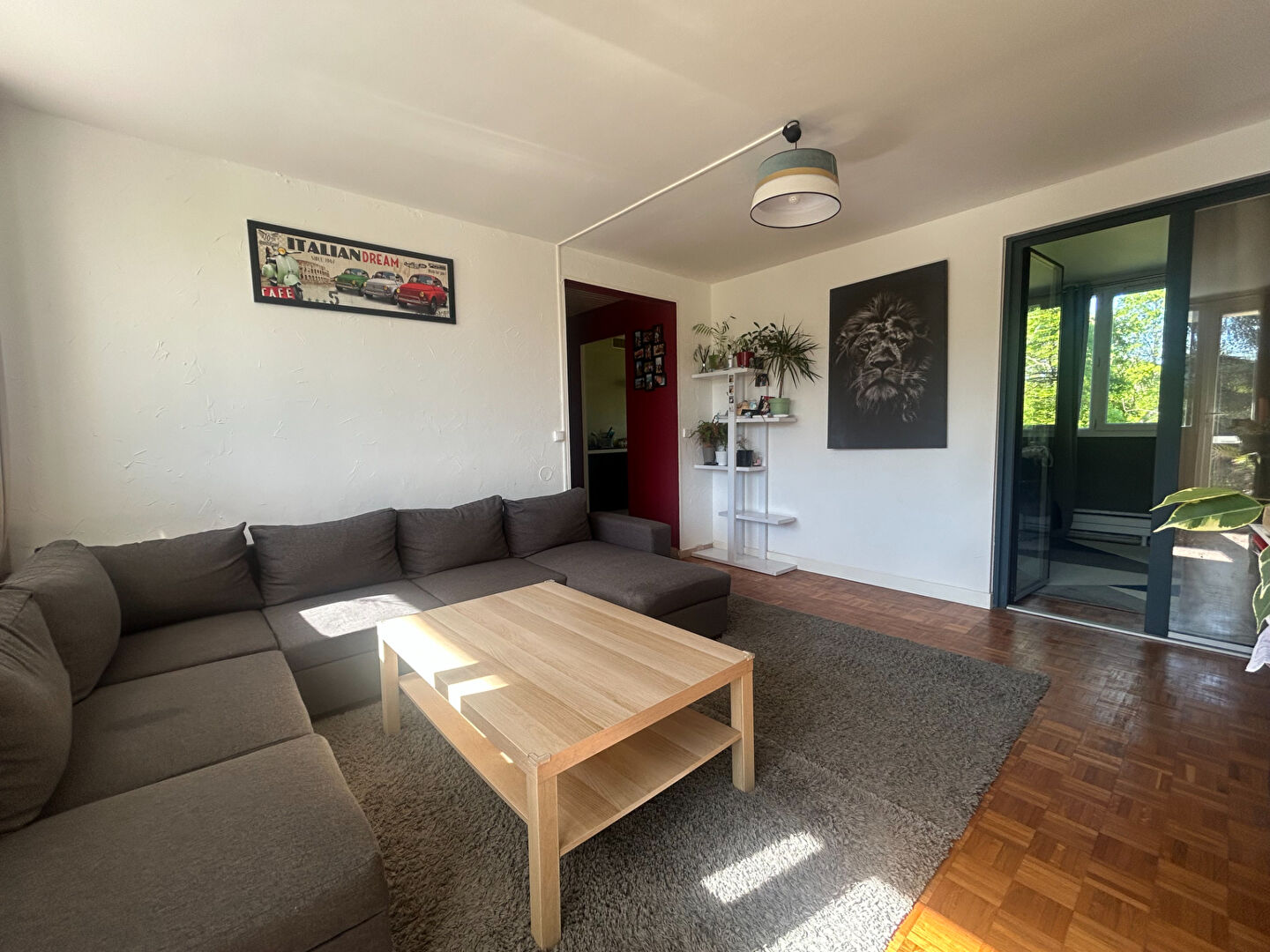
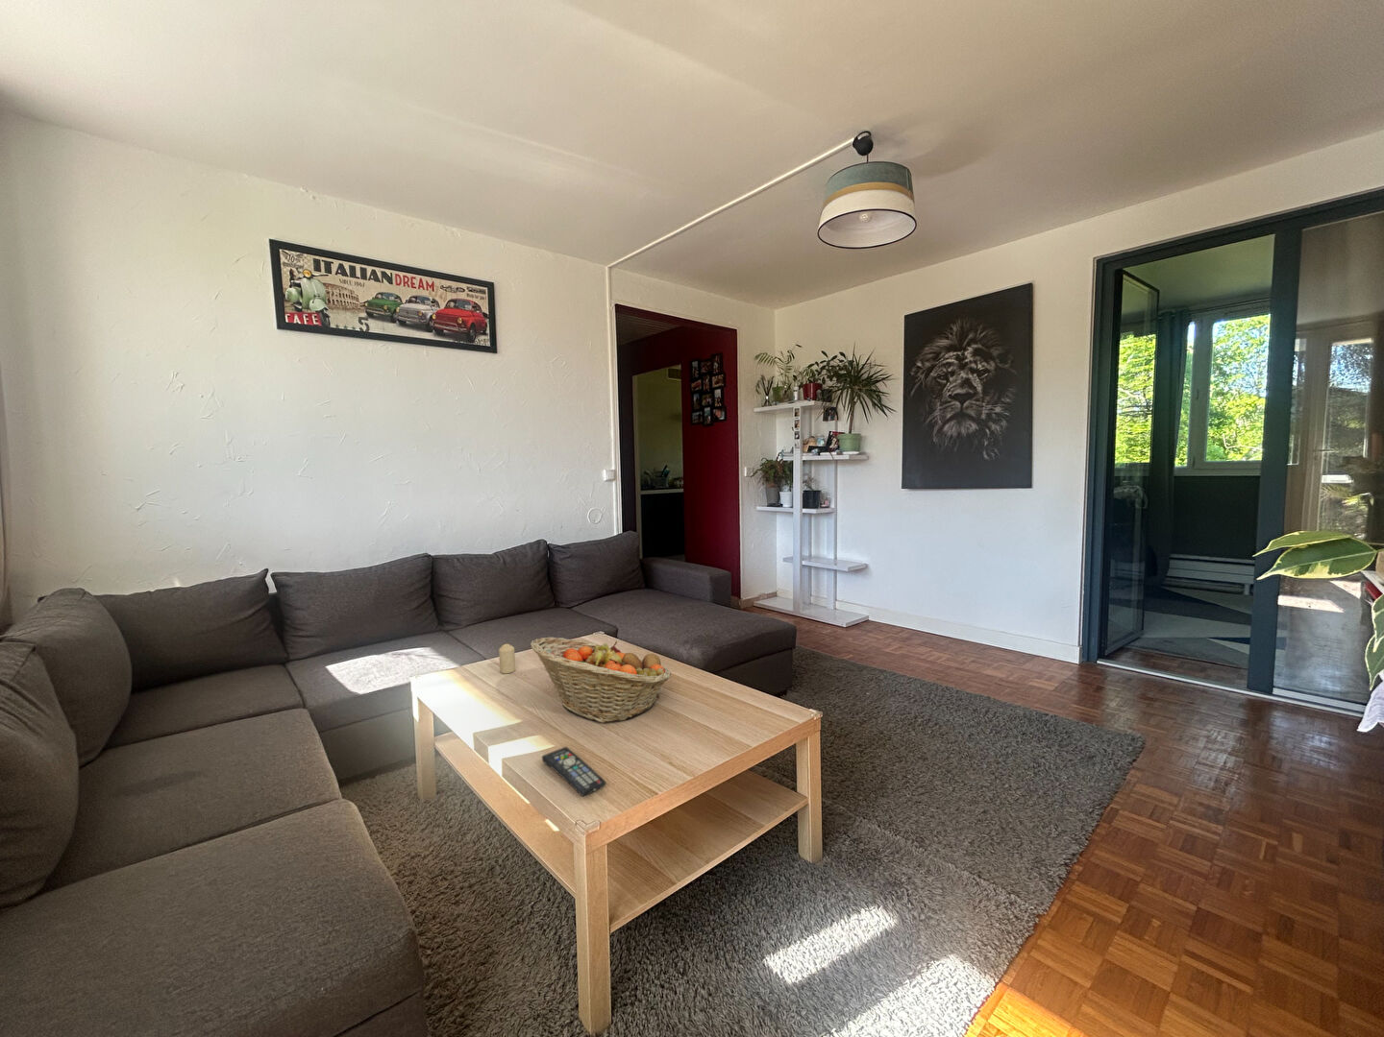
+ fruit basket (600, 669)
+ candle (507, 658)
+ remote control (572, 769)
